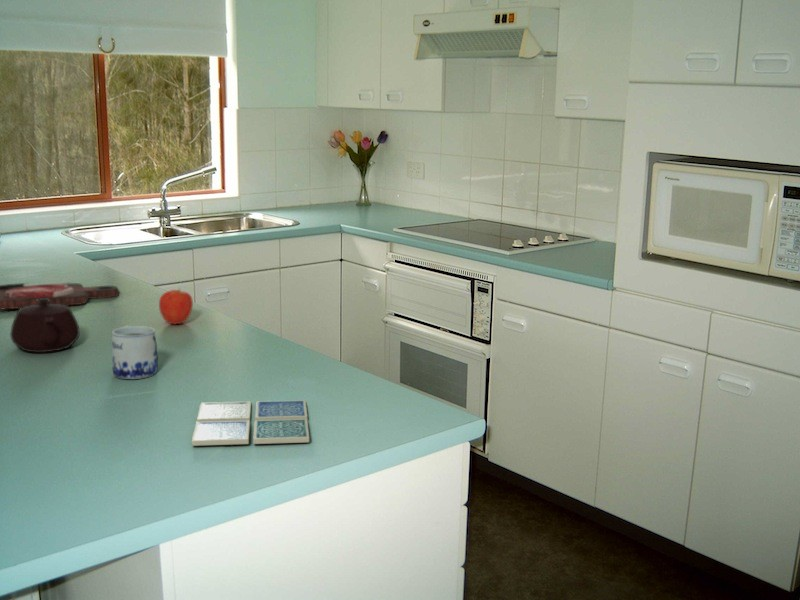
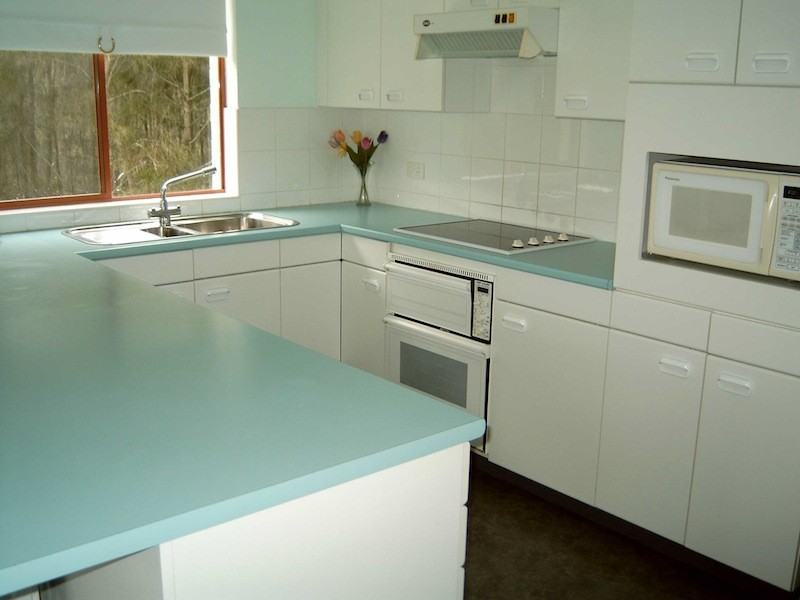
- cutting board (49, 290)
- drink coaster (254, 421)
- mug (132, 350)
- teapot (44, 324)
- apple (175, 305)
